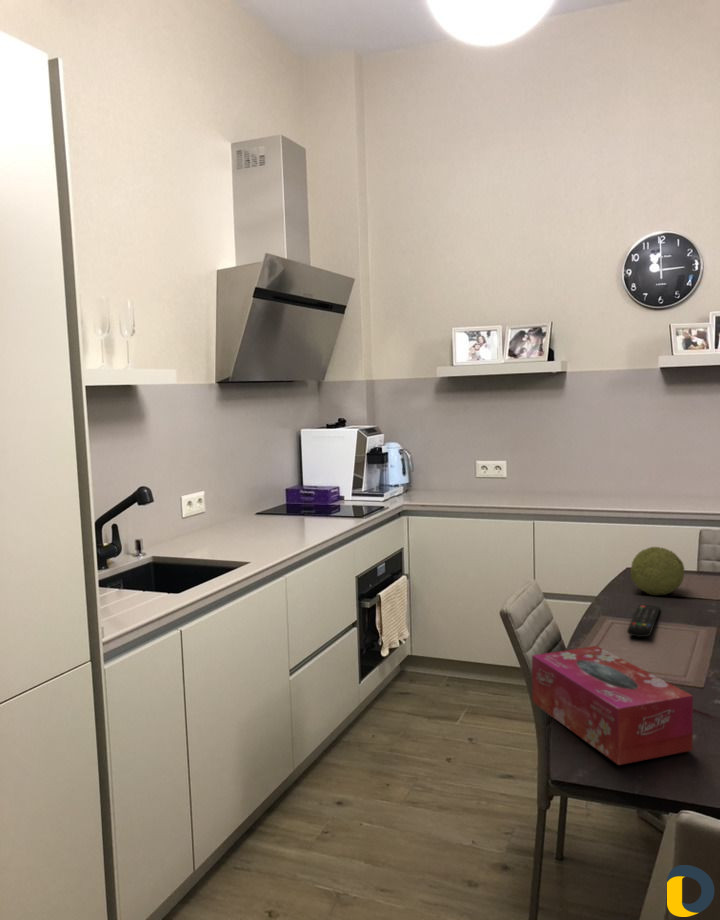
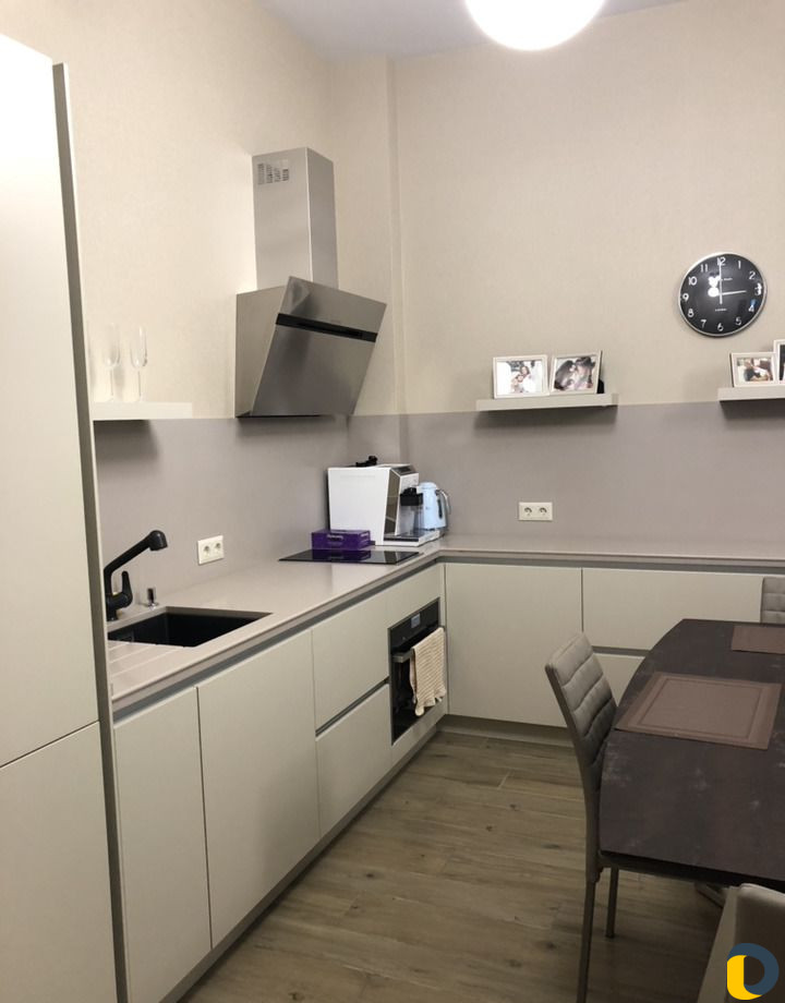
- fruit (657, 569)
- remote control (644, 620)
- tissue box (606, 699)
